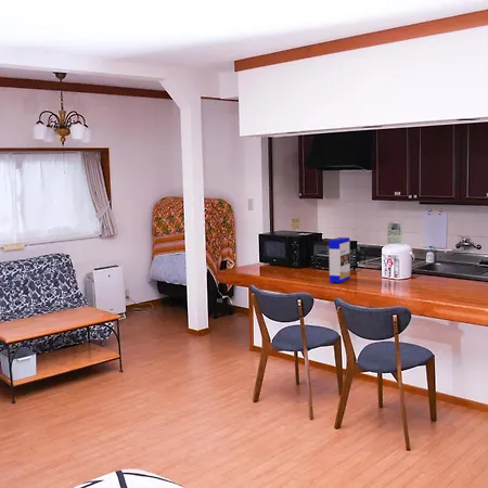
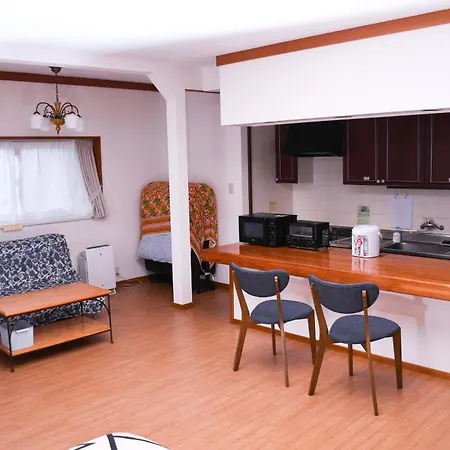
- cereal box (339, 259)
